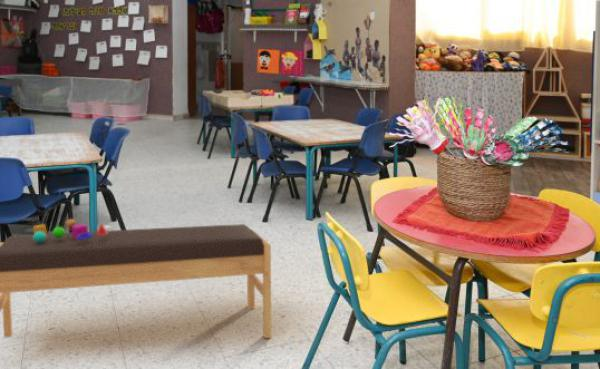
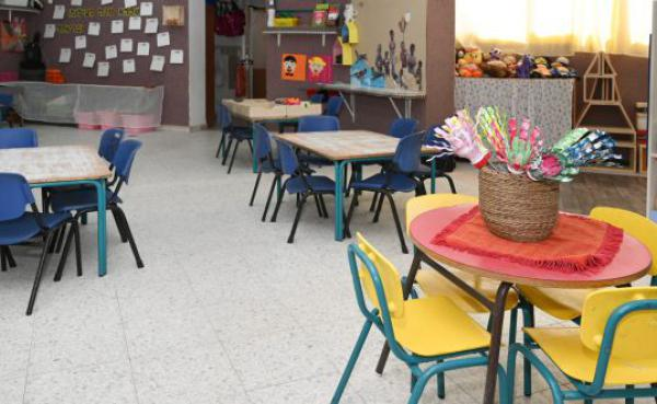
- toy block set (74, 230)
- bench (136, 282)
